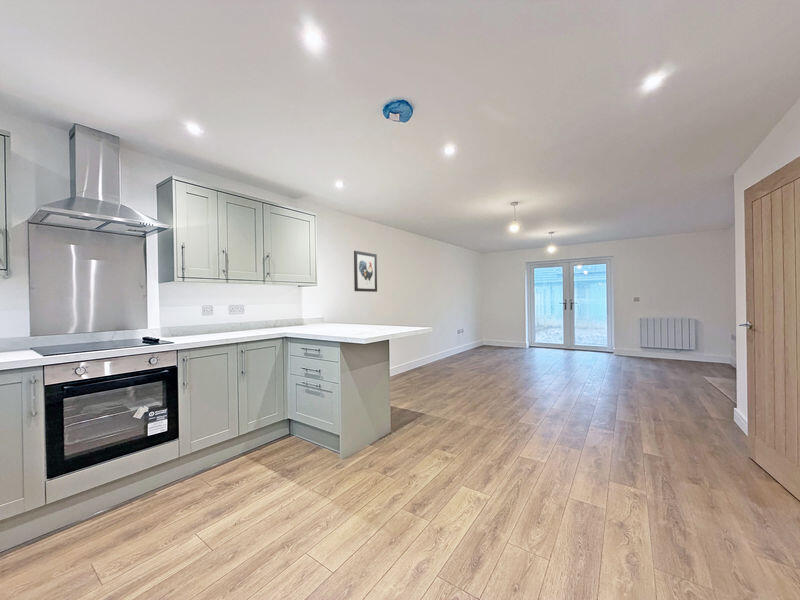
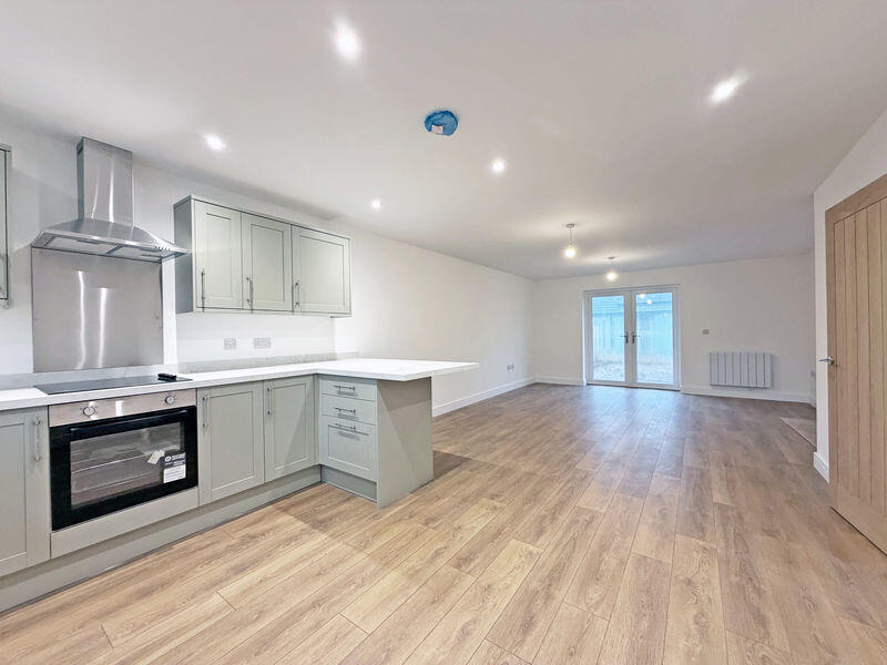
- wall art (366, 272)
